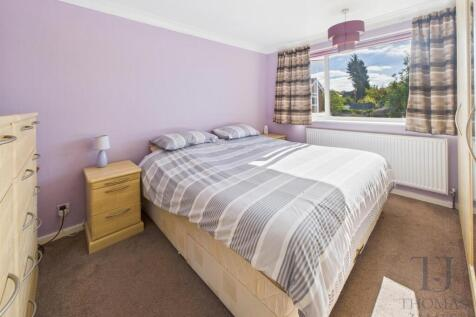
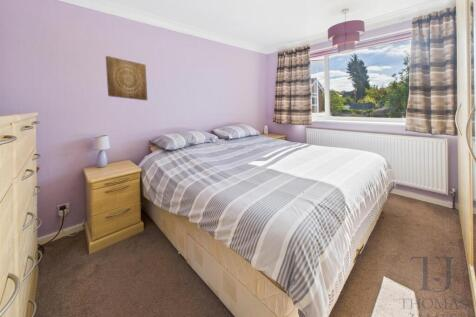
+ wall art (127, 79)
